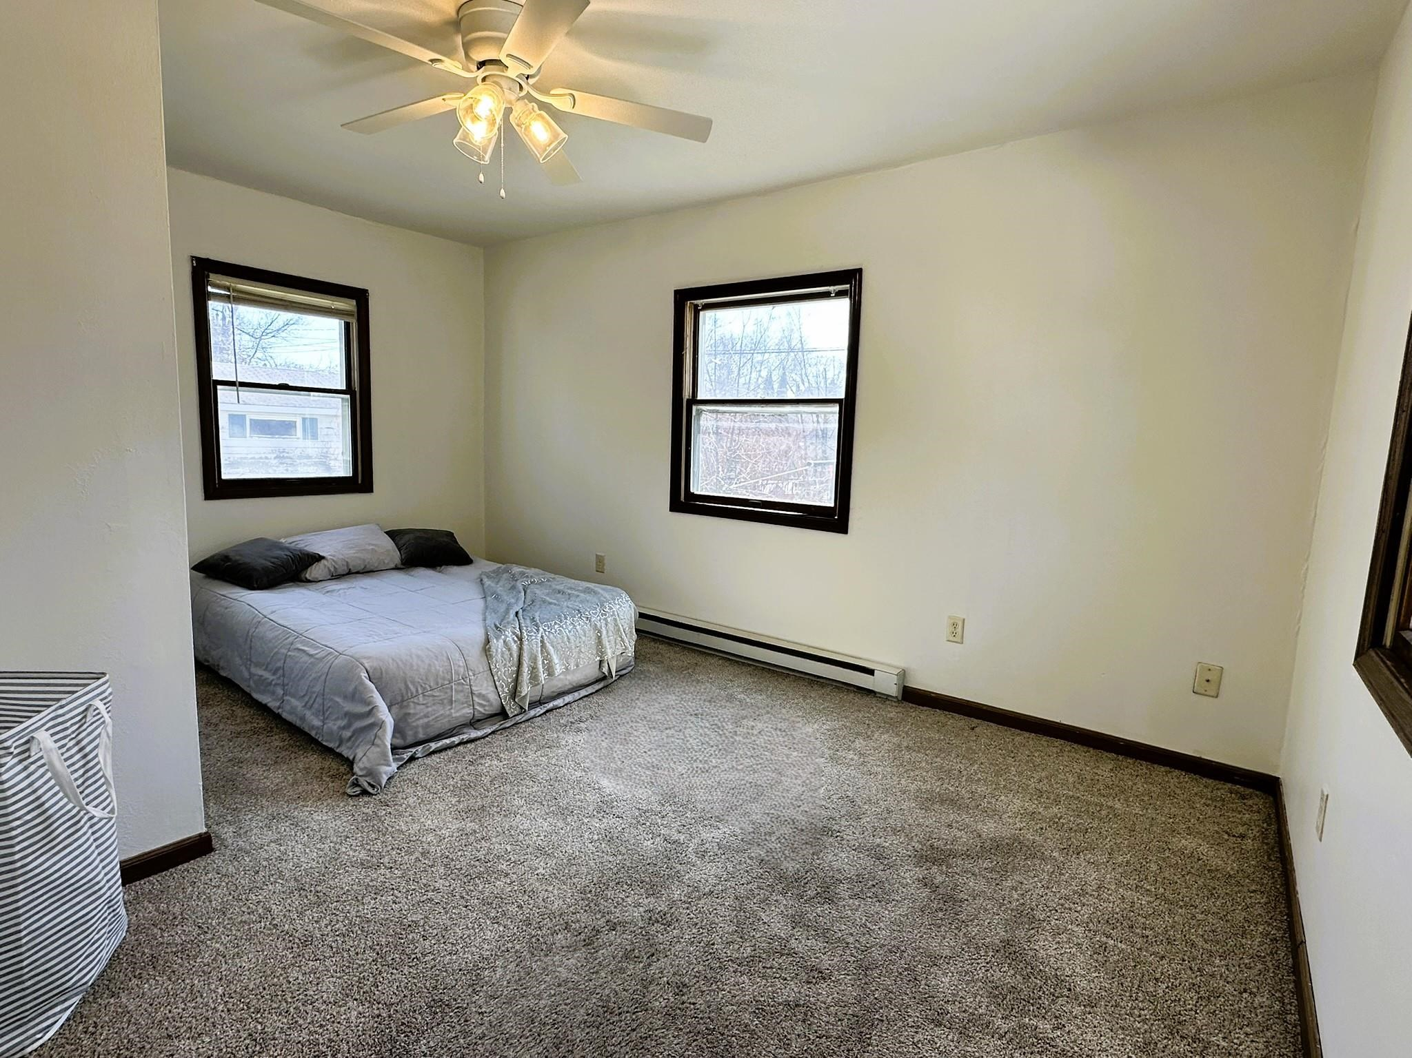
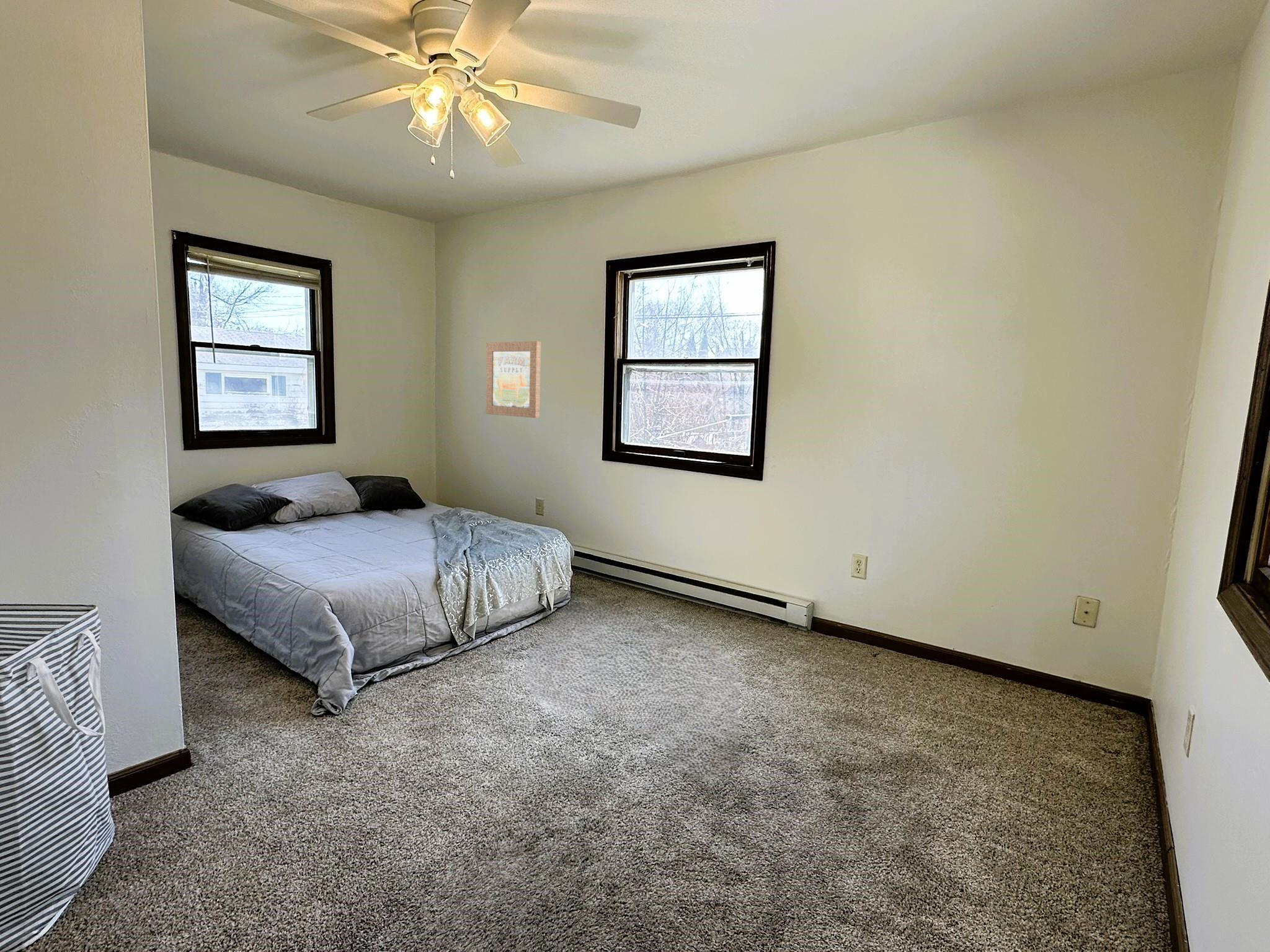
+ wall art (512, 379)
